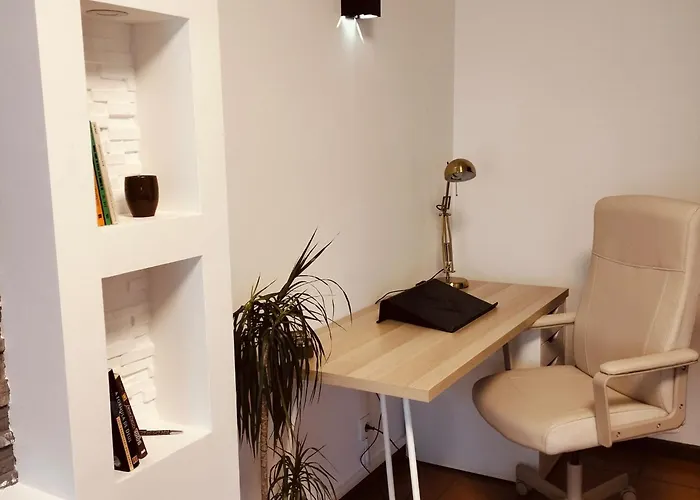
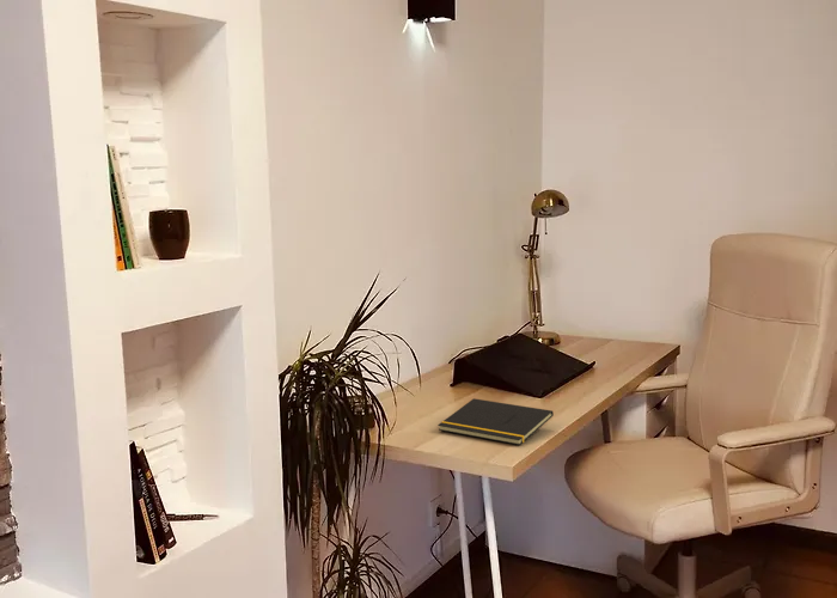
+ notepad (495, 420)
